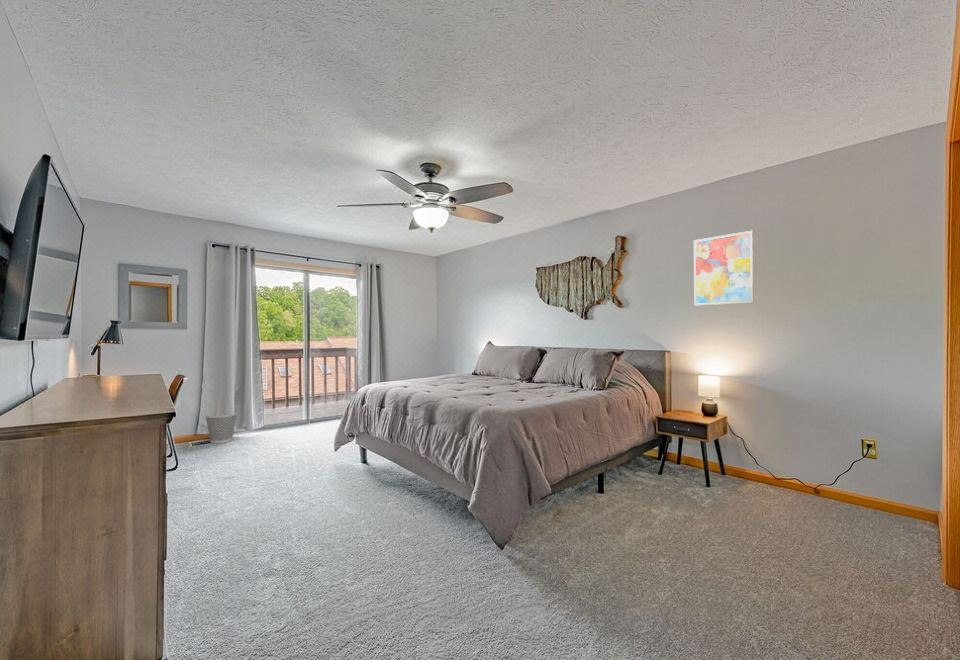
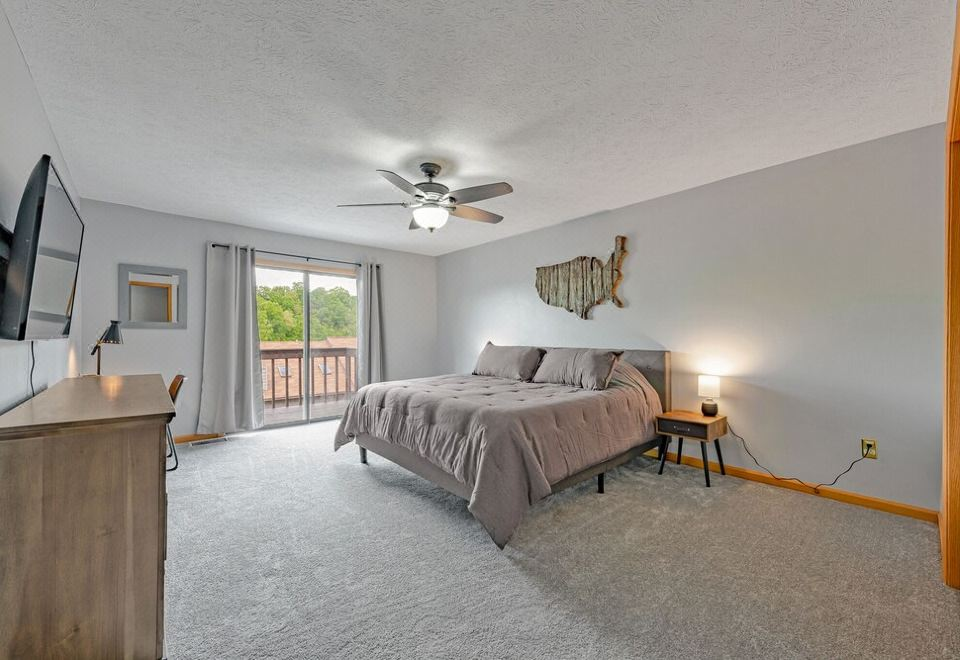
- wastebasket (221, 427)
- wall art (722, 269)
